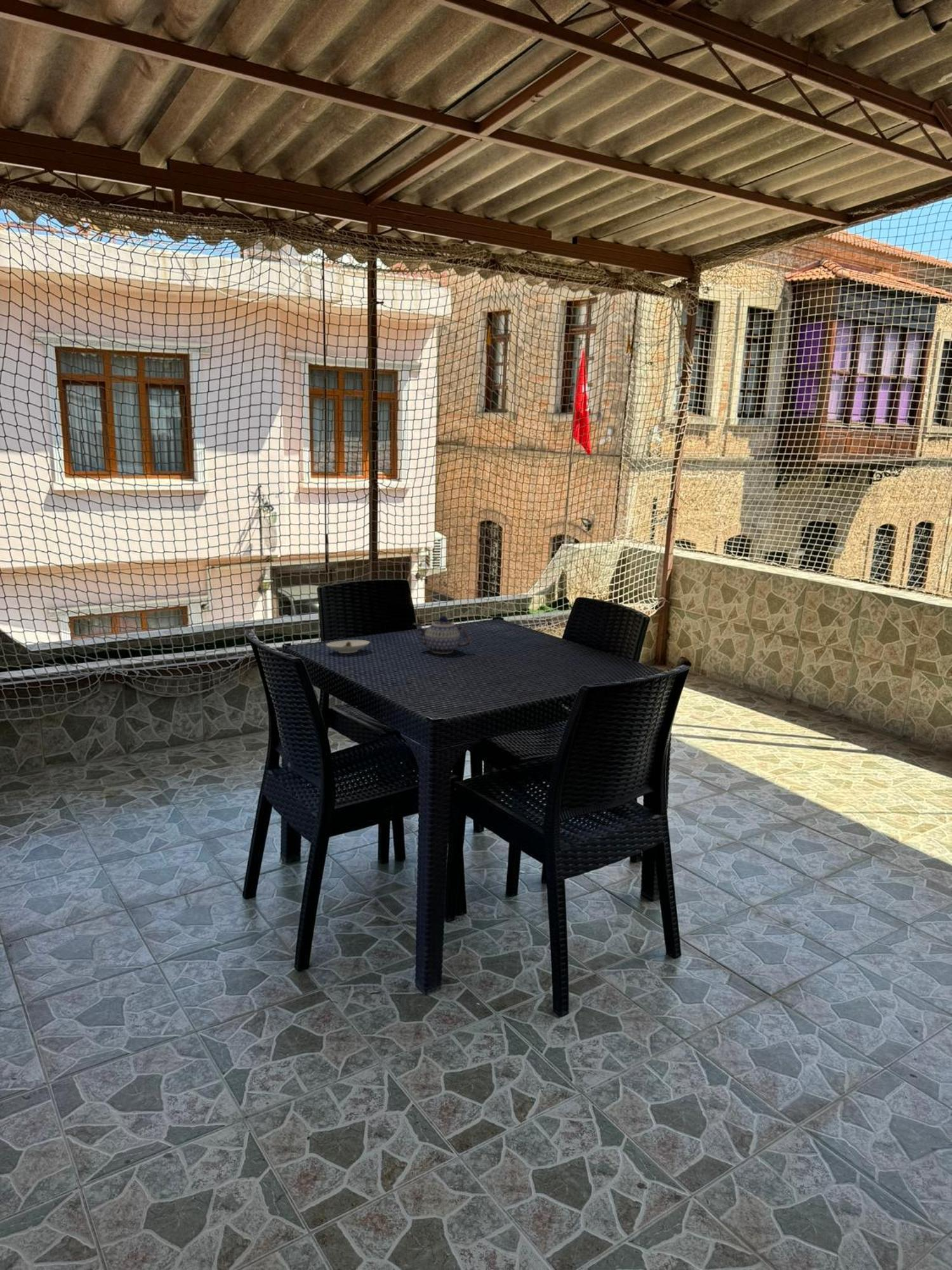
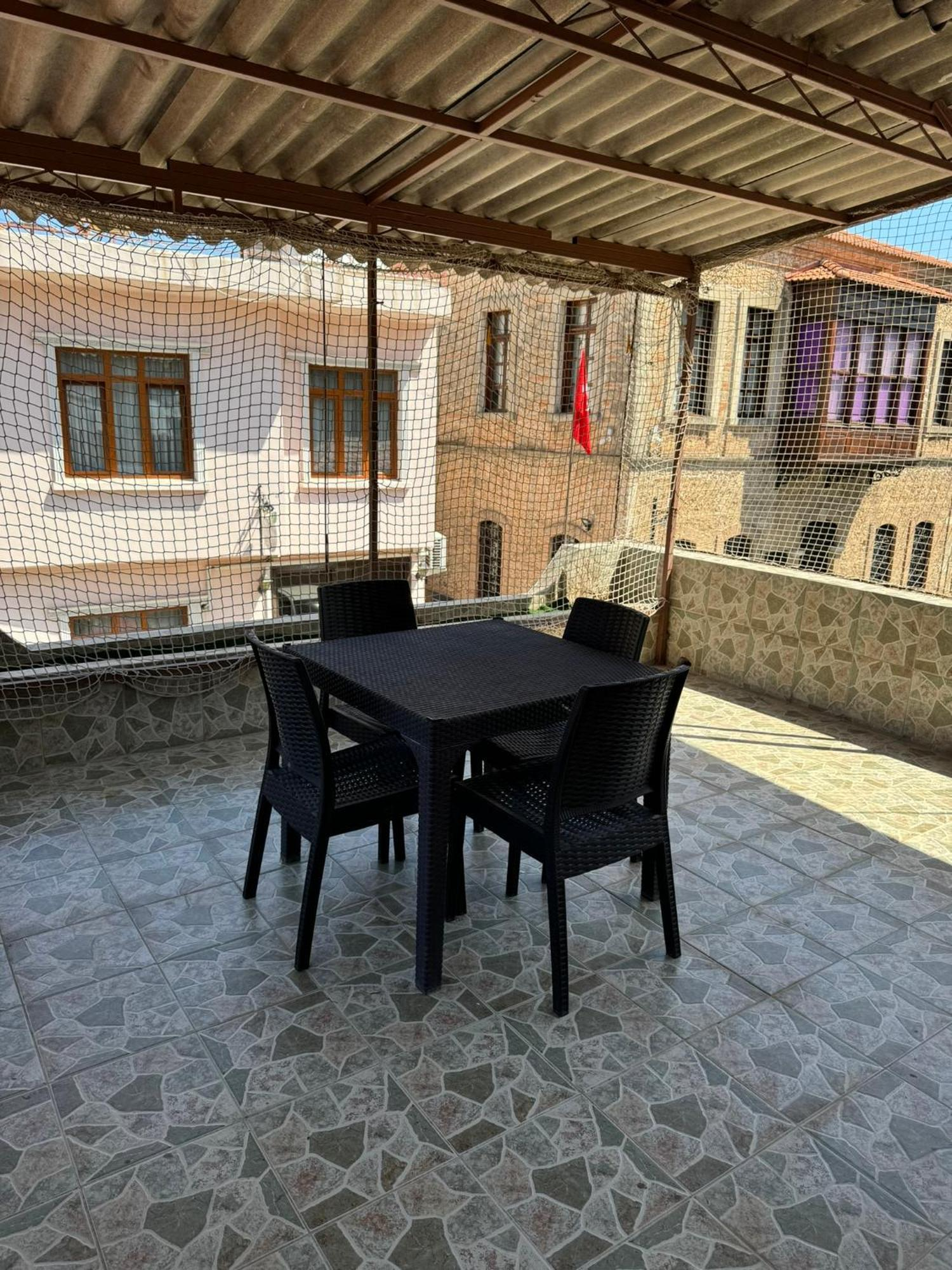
- teapot (442, 633)
- saucer (348, 646)
